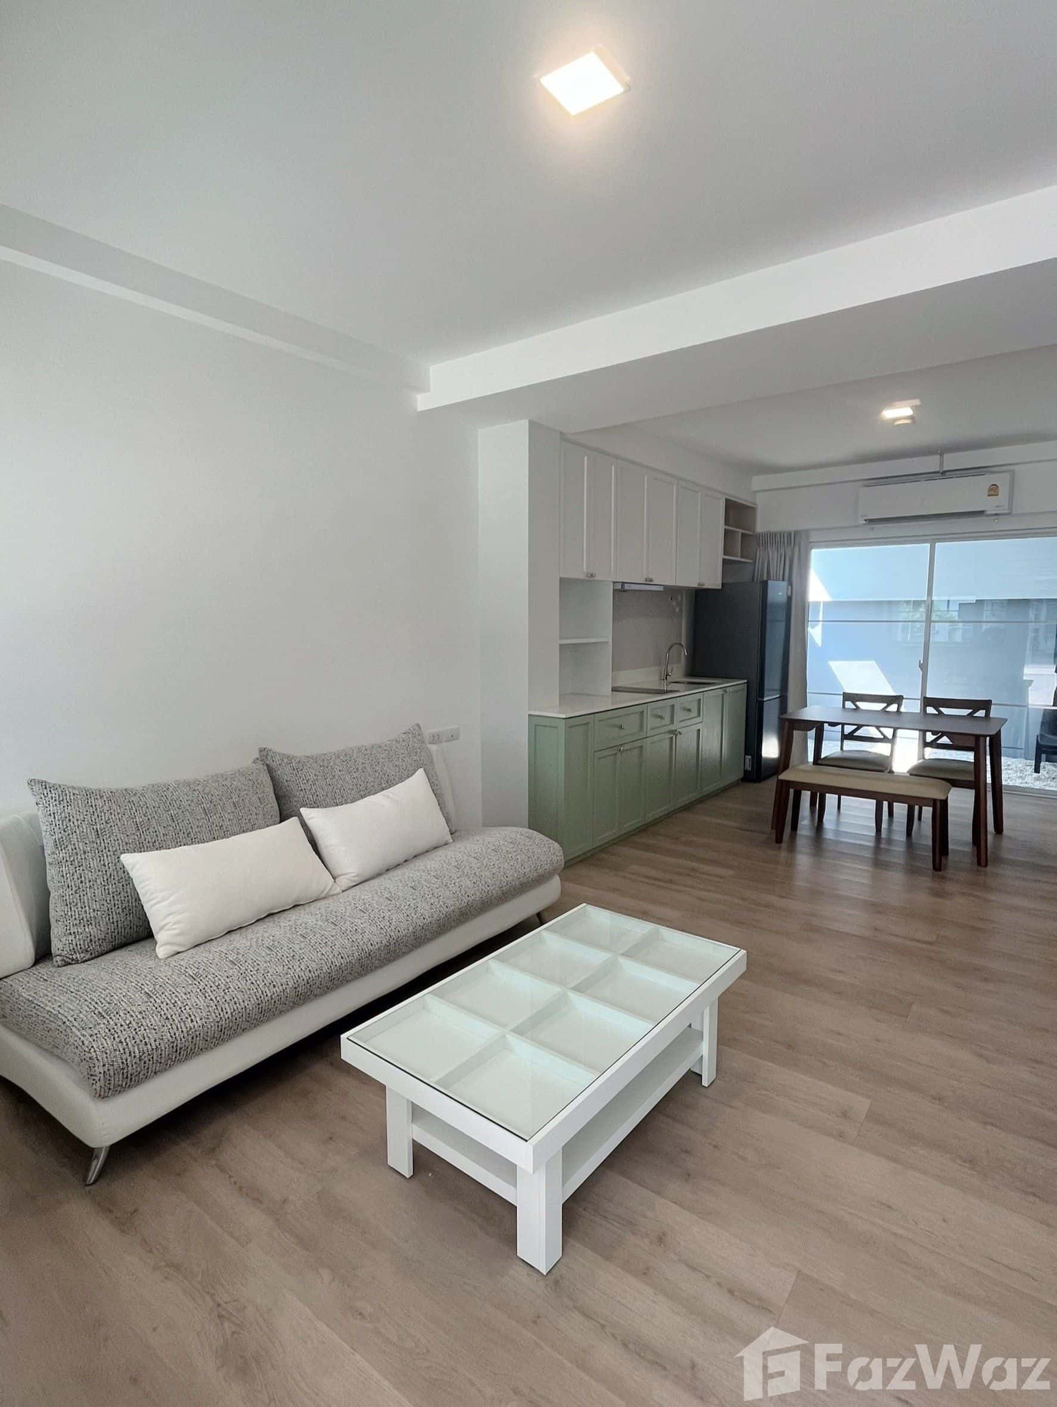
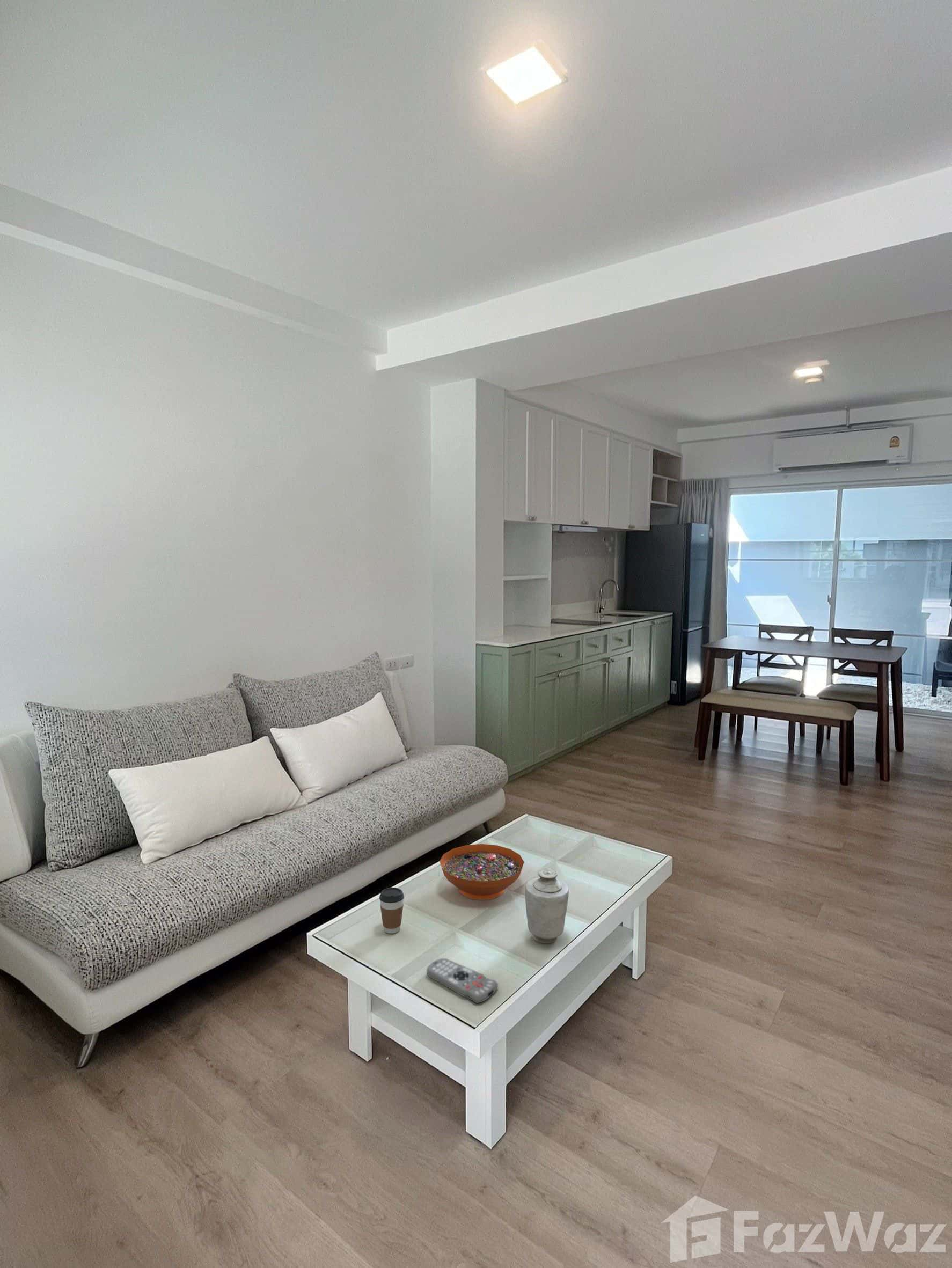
+ coffee cup (392, 911)
+ decorative bowl (481, 875)
+ remote control (460, 979)
+ vase (546, 904)
